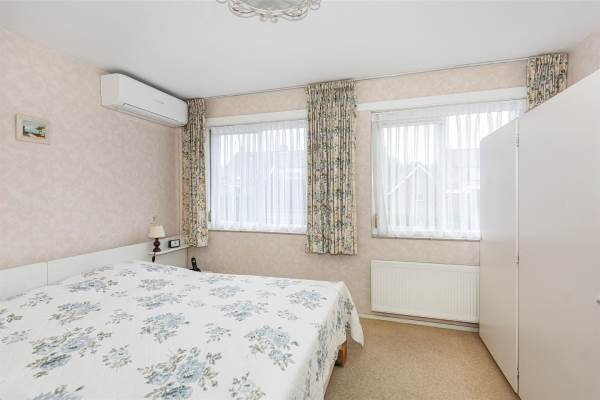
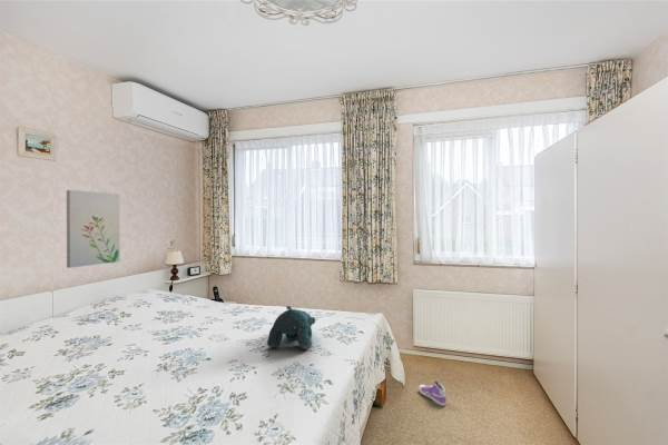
+ sneaker (432, 387)
+ teddy bear (296, 322)
+ wall art (95, 228)
